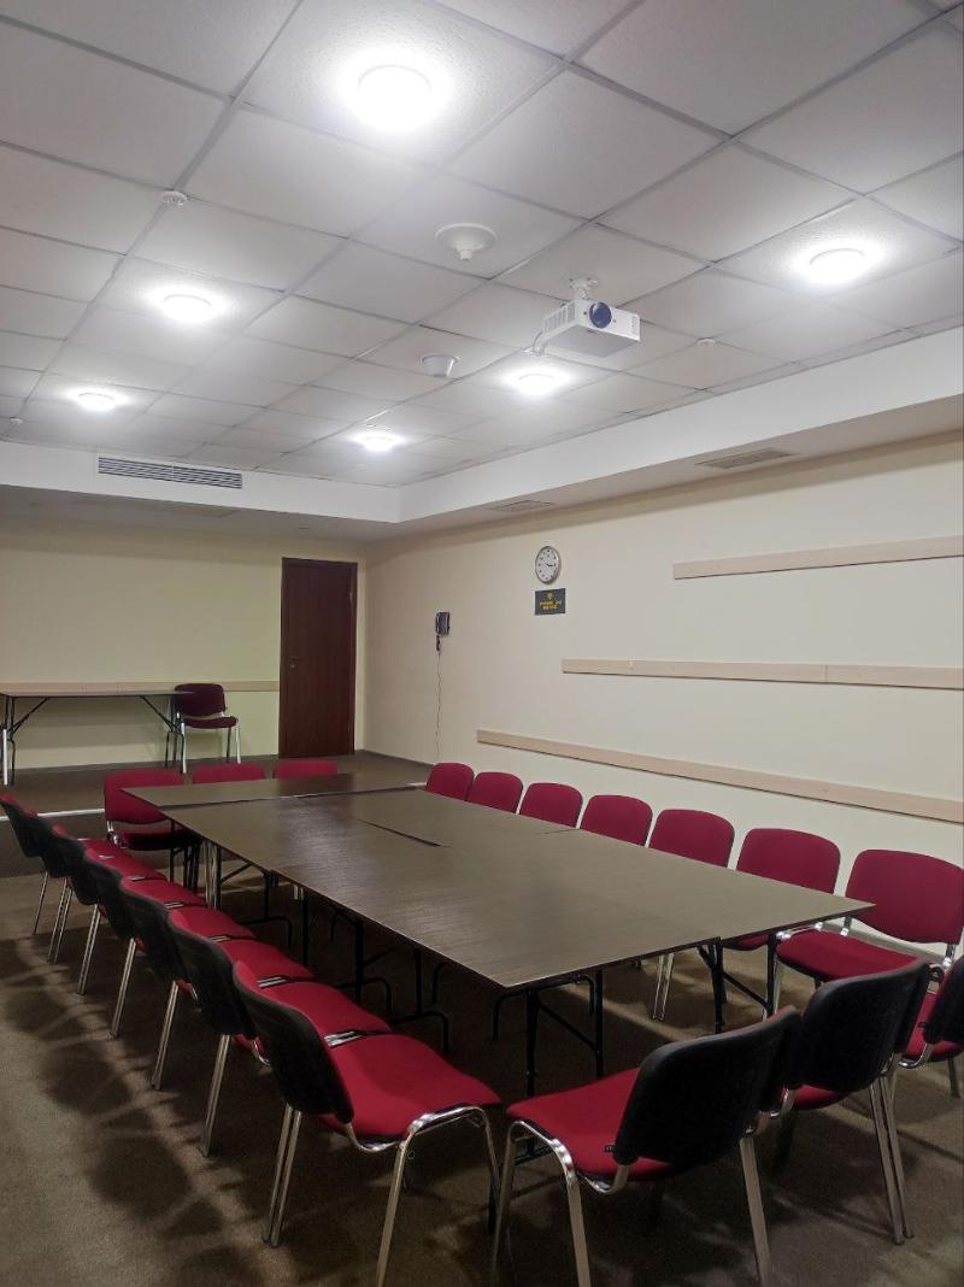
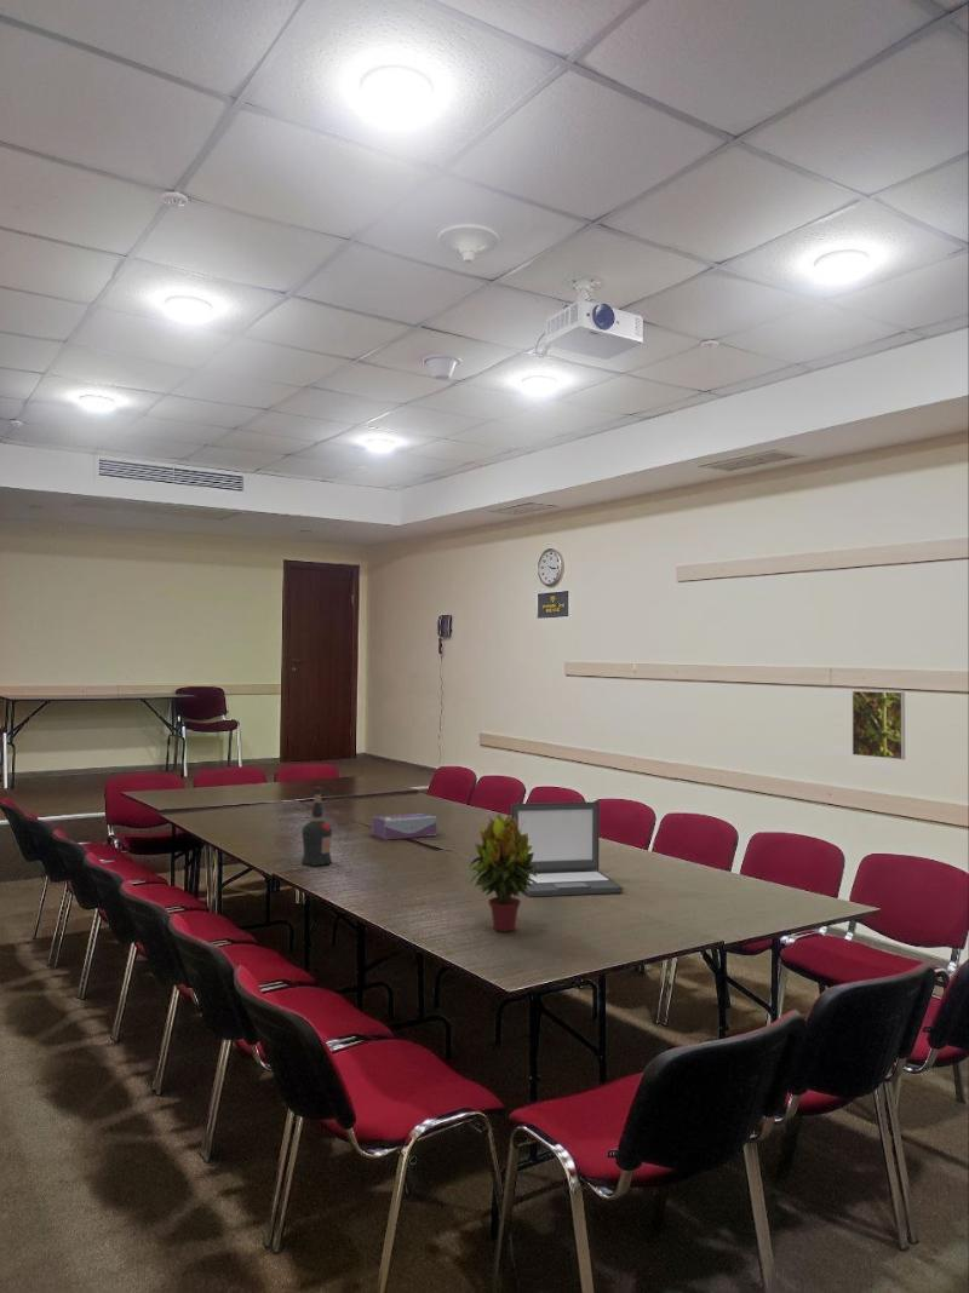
+ potted plant (501, 870)
+ liquor bottle (316, 824)
+ tissue box (403, 824)
+ laptop (564, 846)
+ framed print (877, 724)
